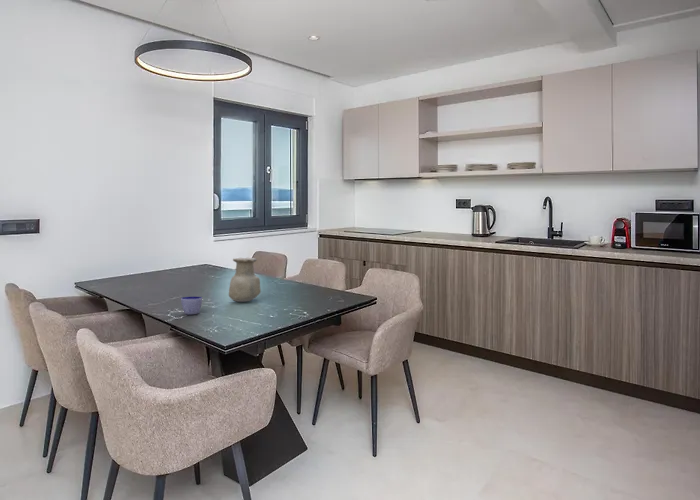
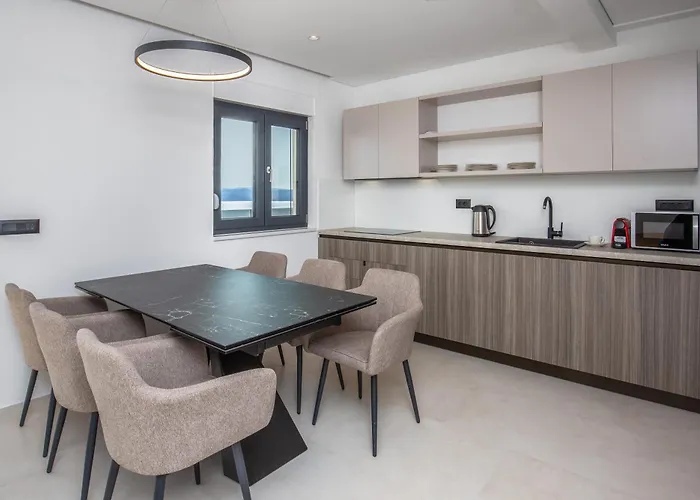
- vase (244, 279)
- cup (190, 305)
